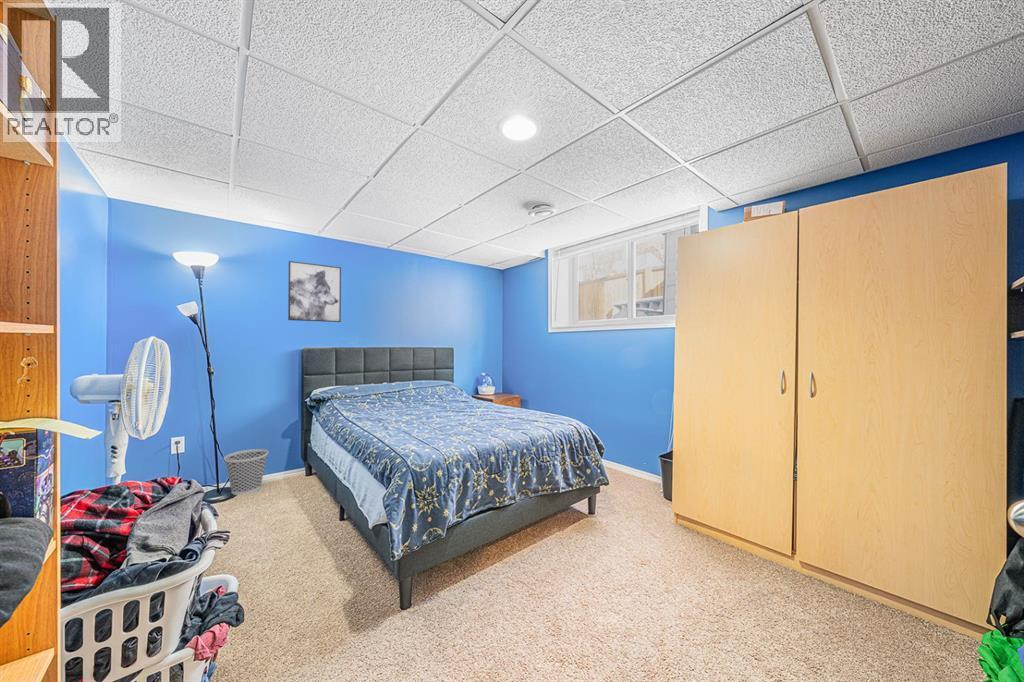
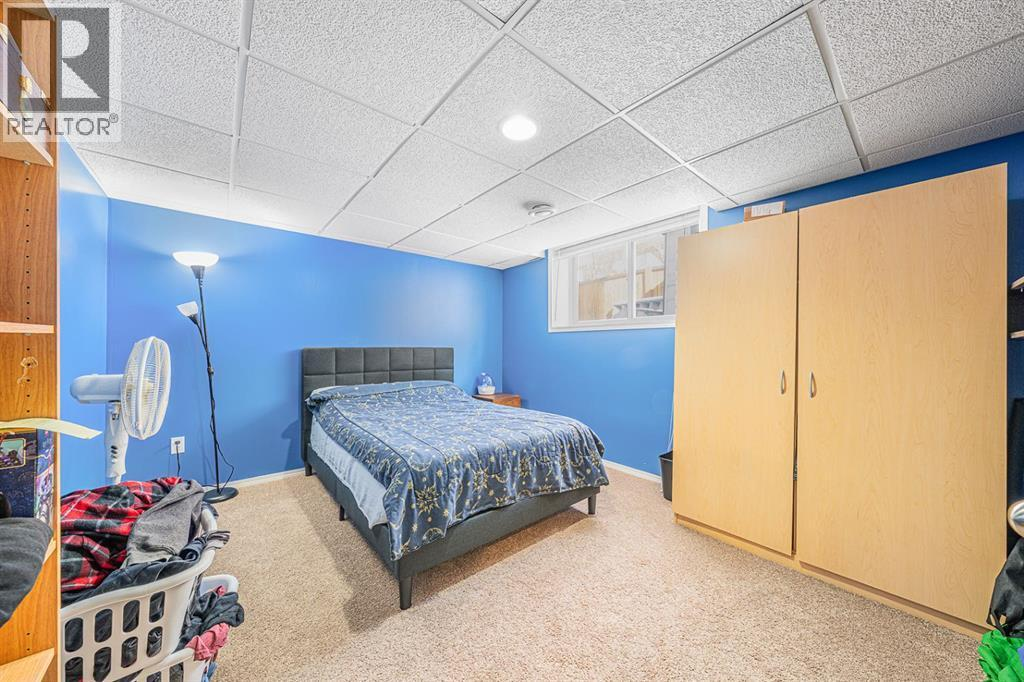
- wall art (315, 292)
- wastebasket (246, 472)
